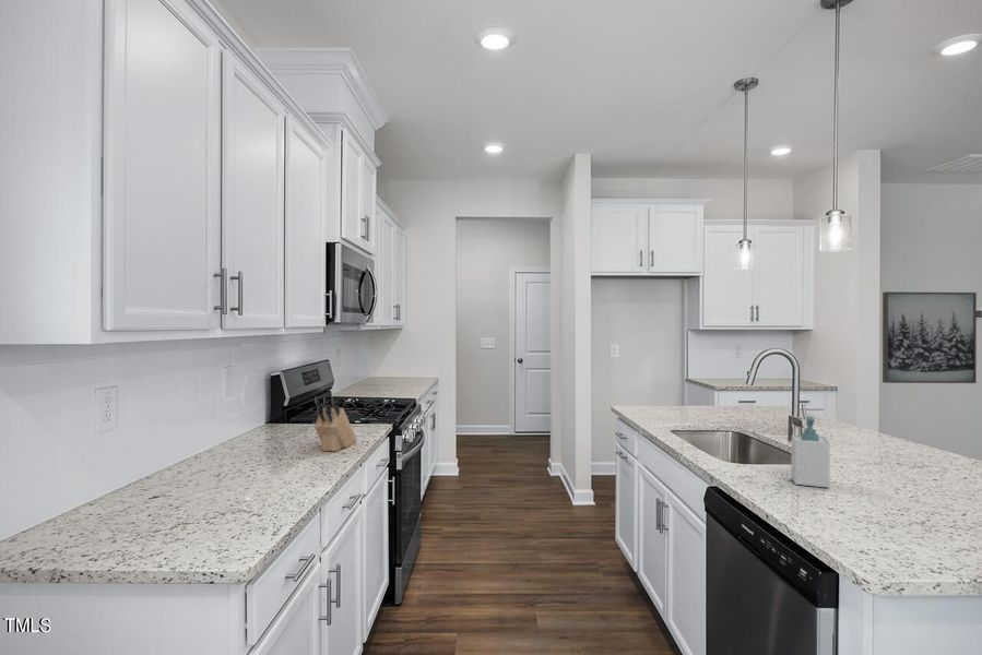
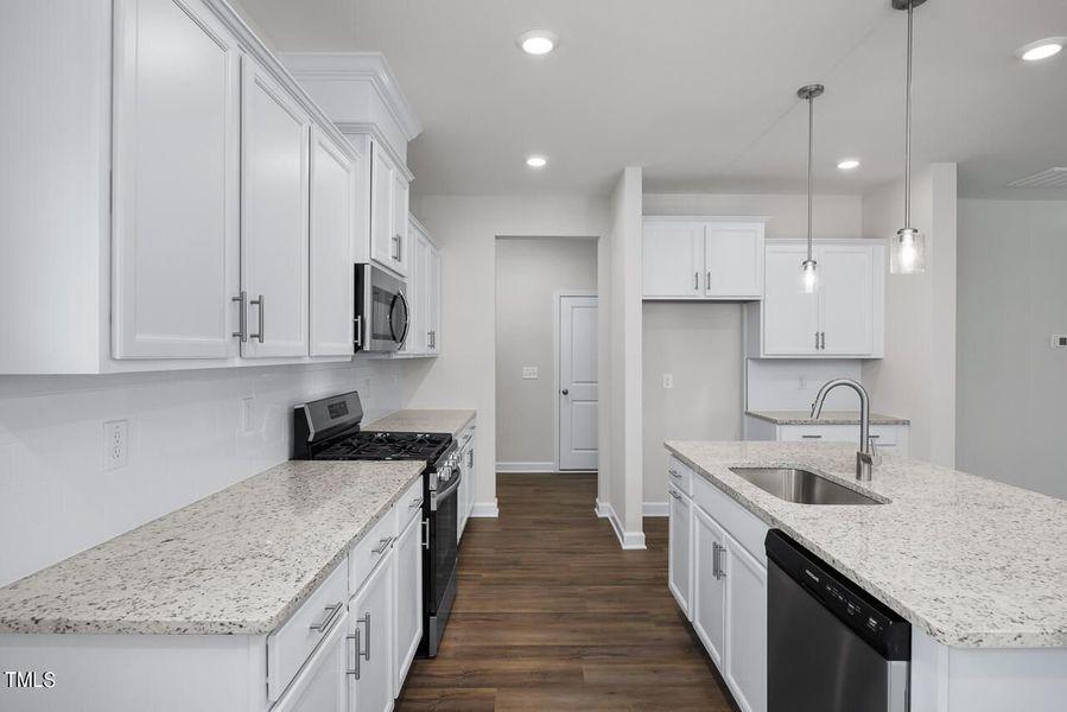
- knife block (334, 420)
- wall art (928, 337)
- soap bottle (809, 450)
